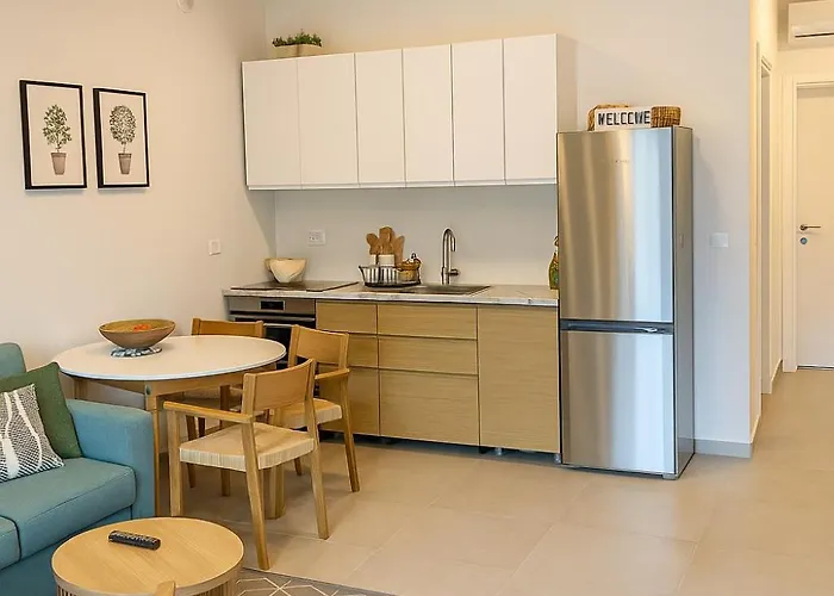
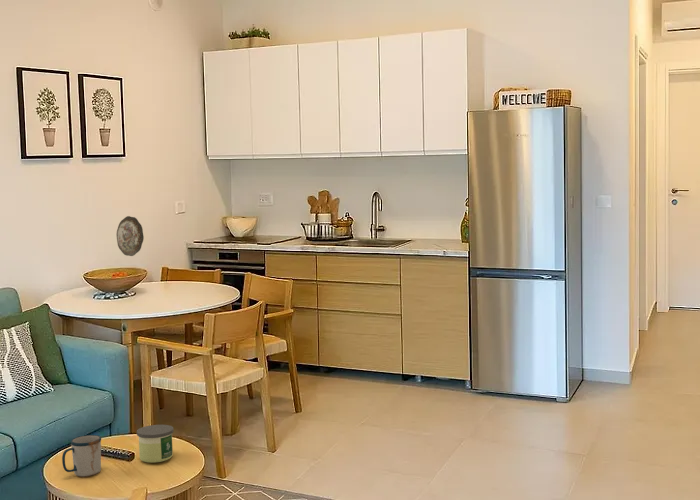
+ mug (83, 456)
+ candle (155, 443)
+ decorative plate (128, 236)
